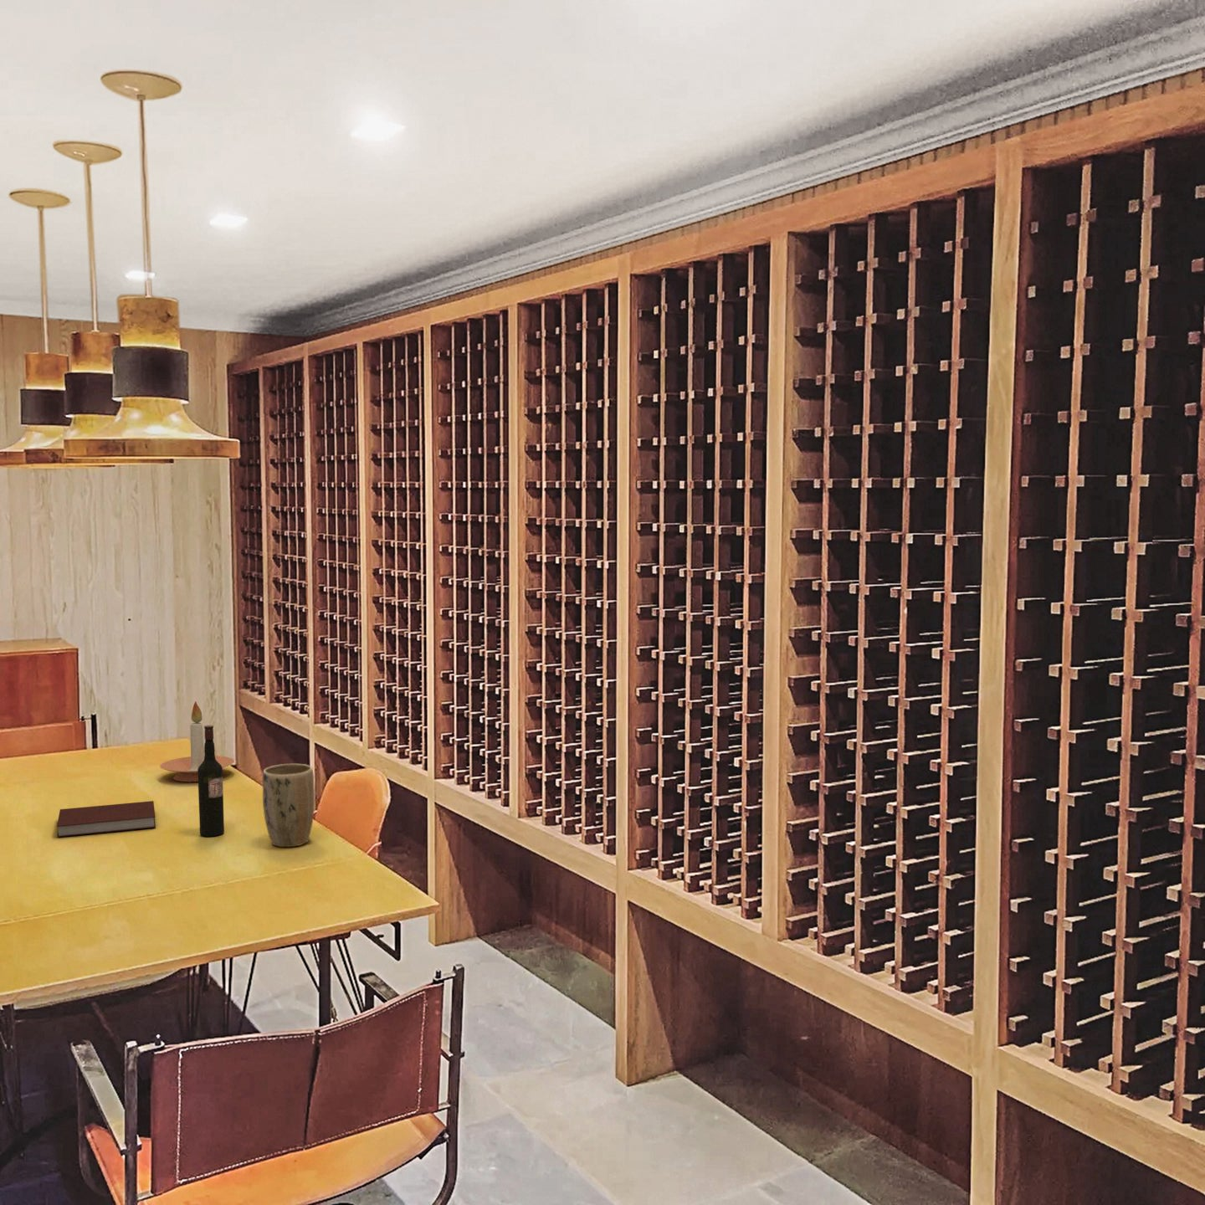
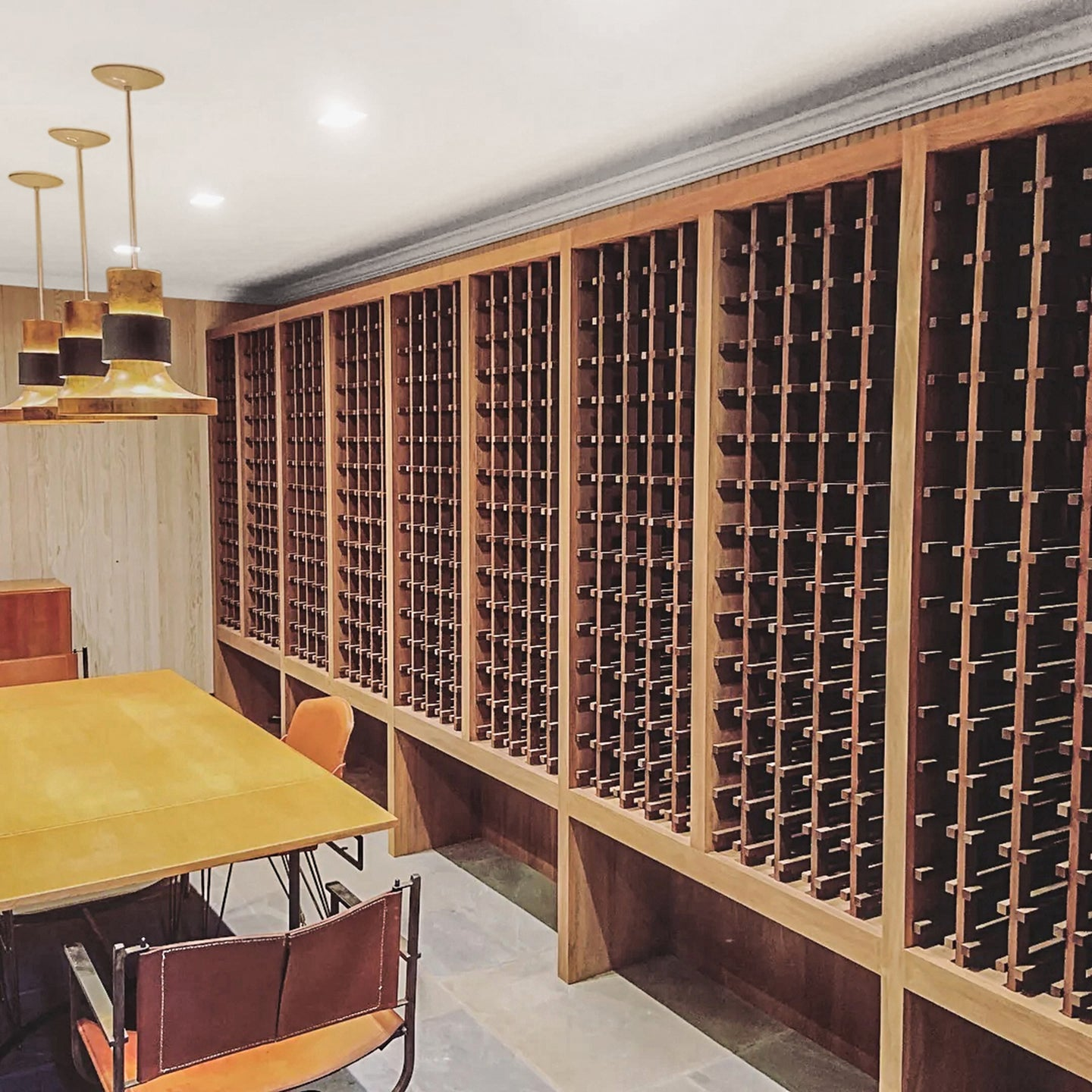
- notebook (107, 818)
- candle holder (196, 738)
- wine bottle (210, 780)
- plant pot (289, 806)
